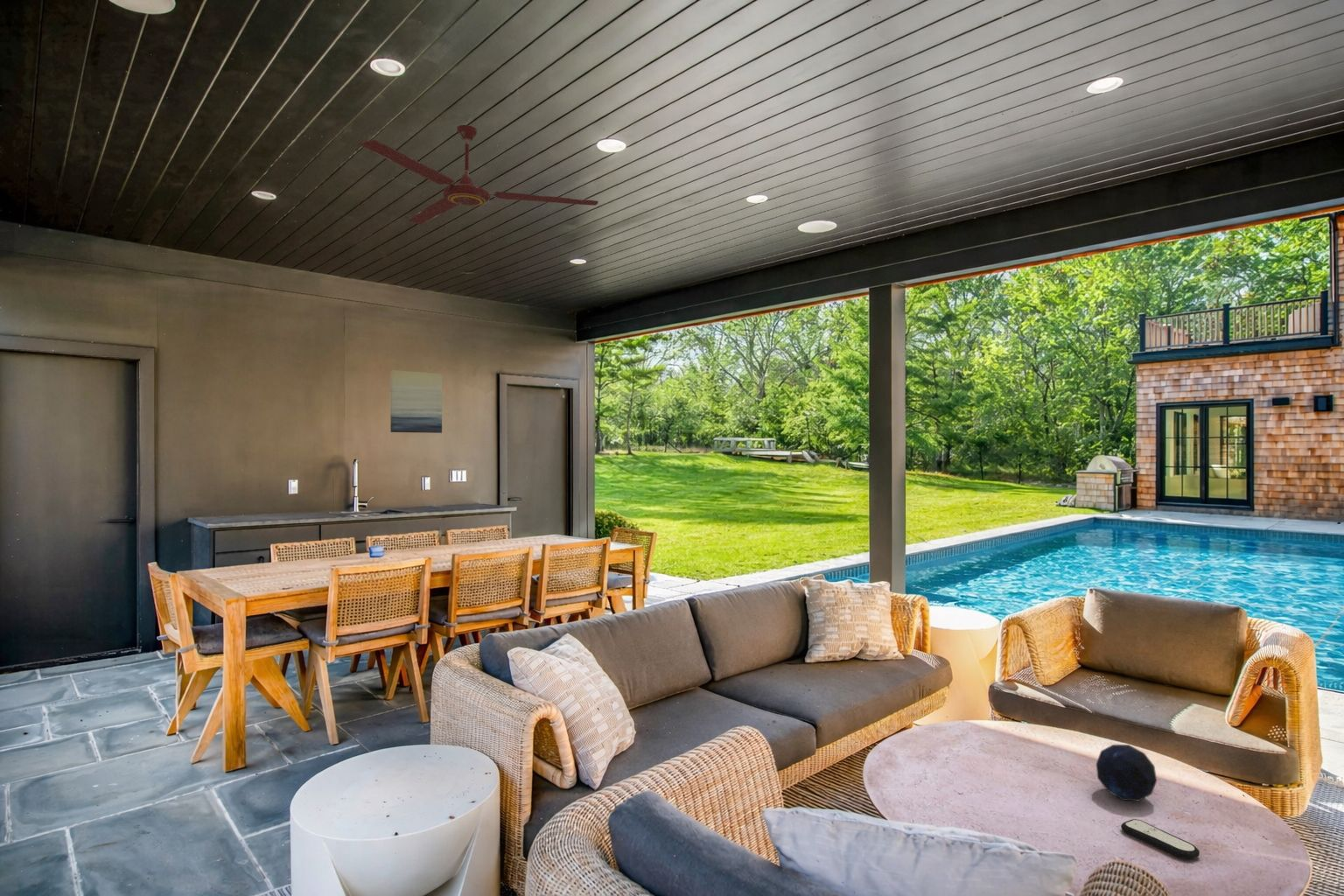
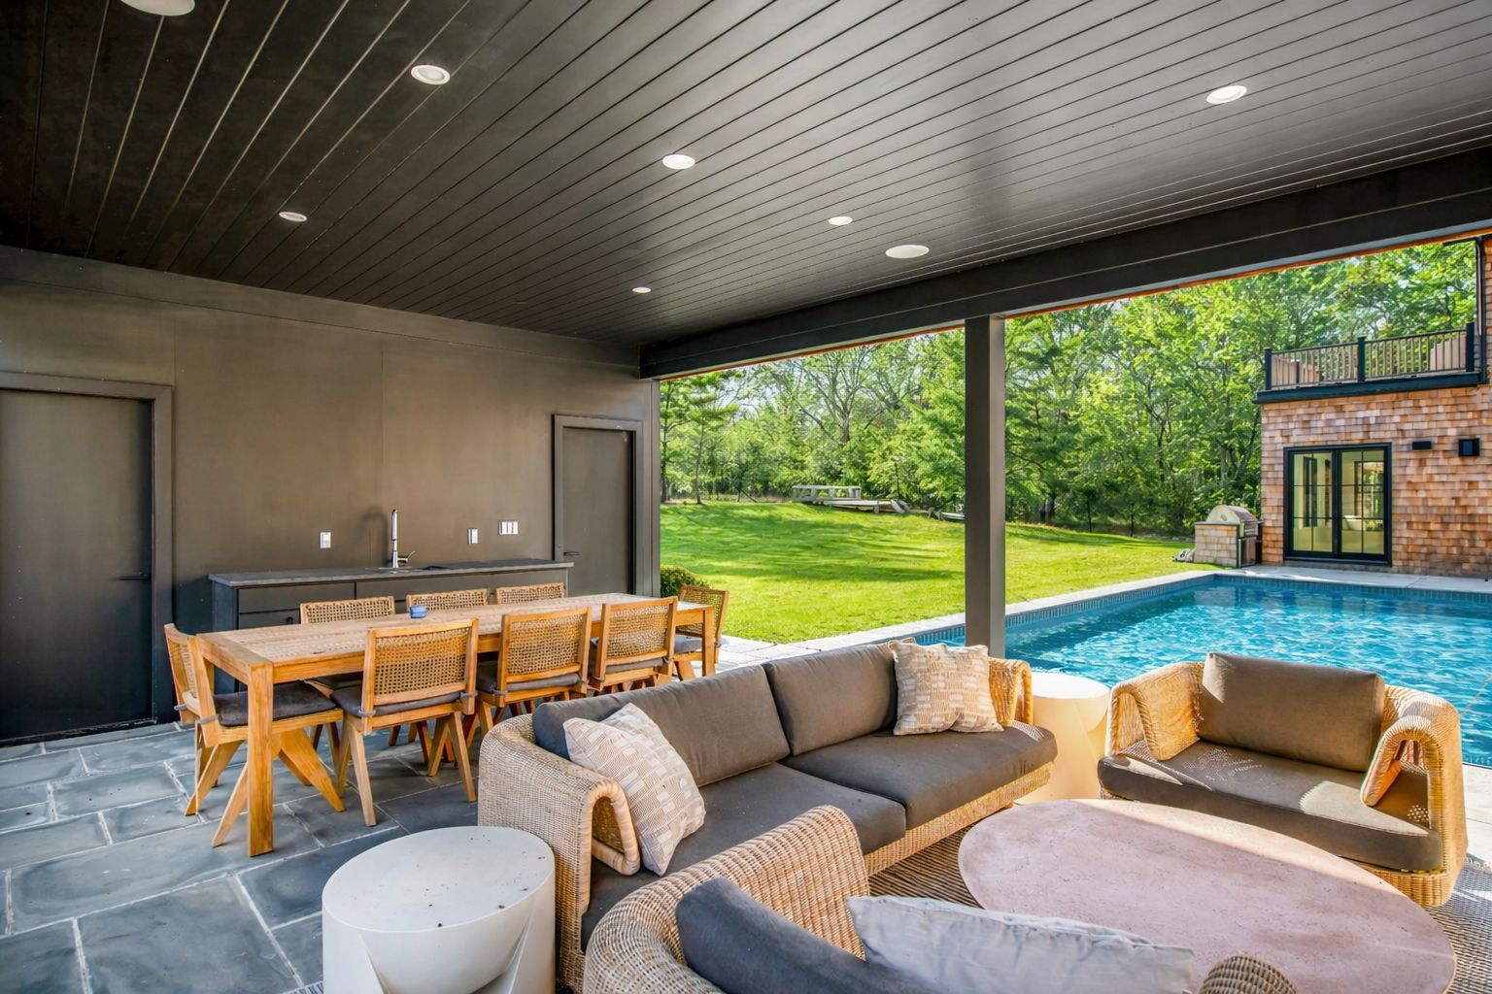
- remote control (1159, 838)
- decorative orb (1125, 772)
- wall art (416, 402)
- ceiling fan (481, 188)
